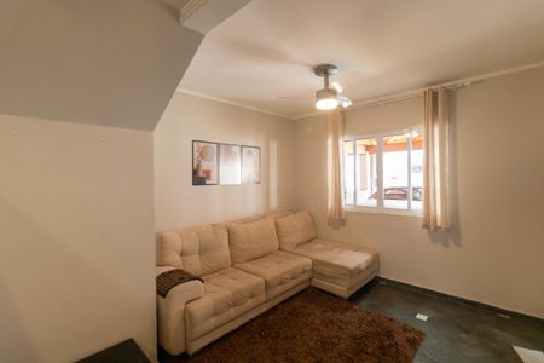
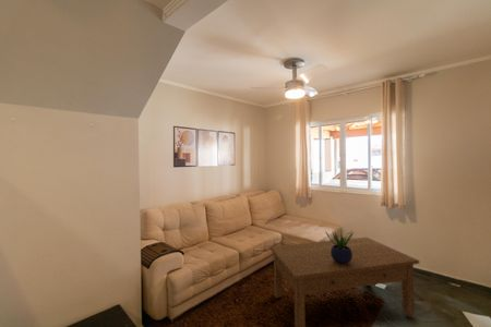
+ coffee table (338, 279)
+ potted plant (339, 244)
